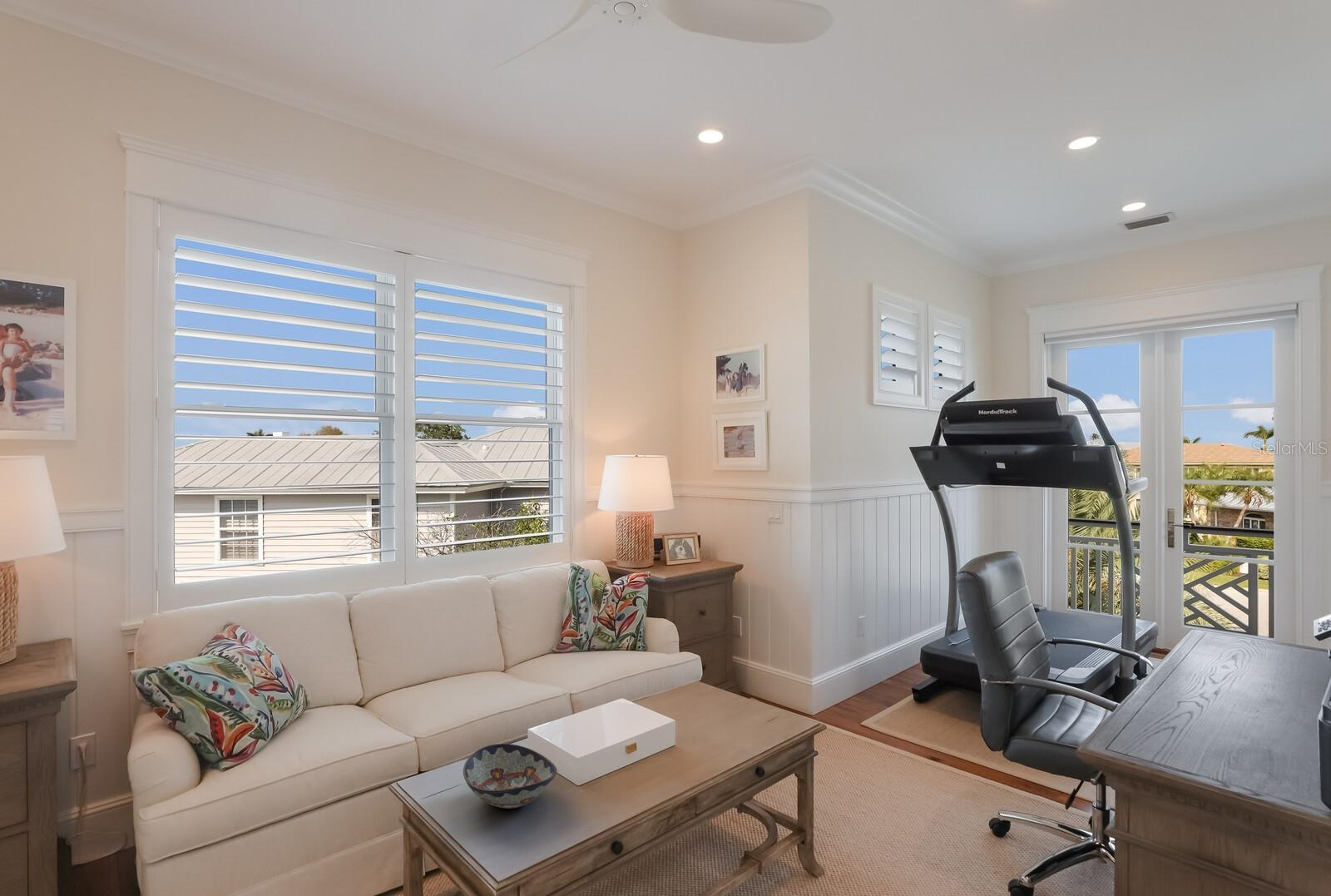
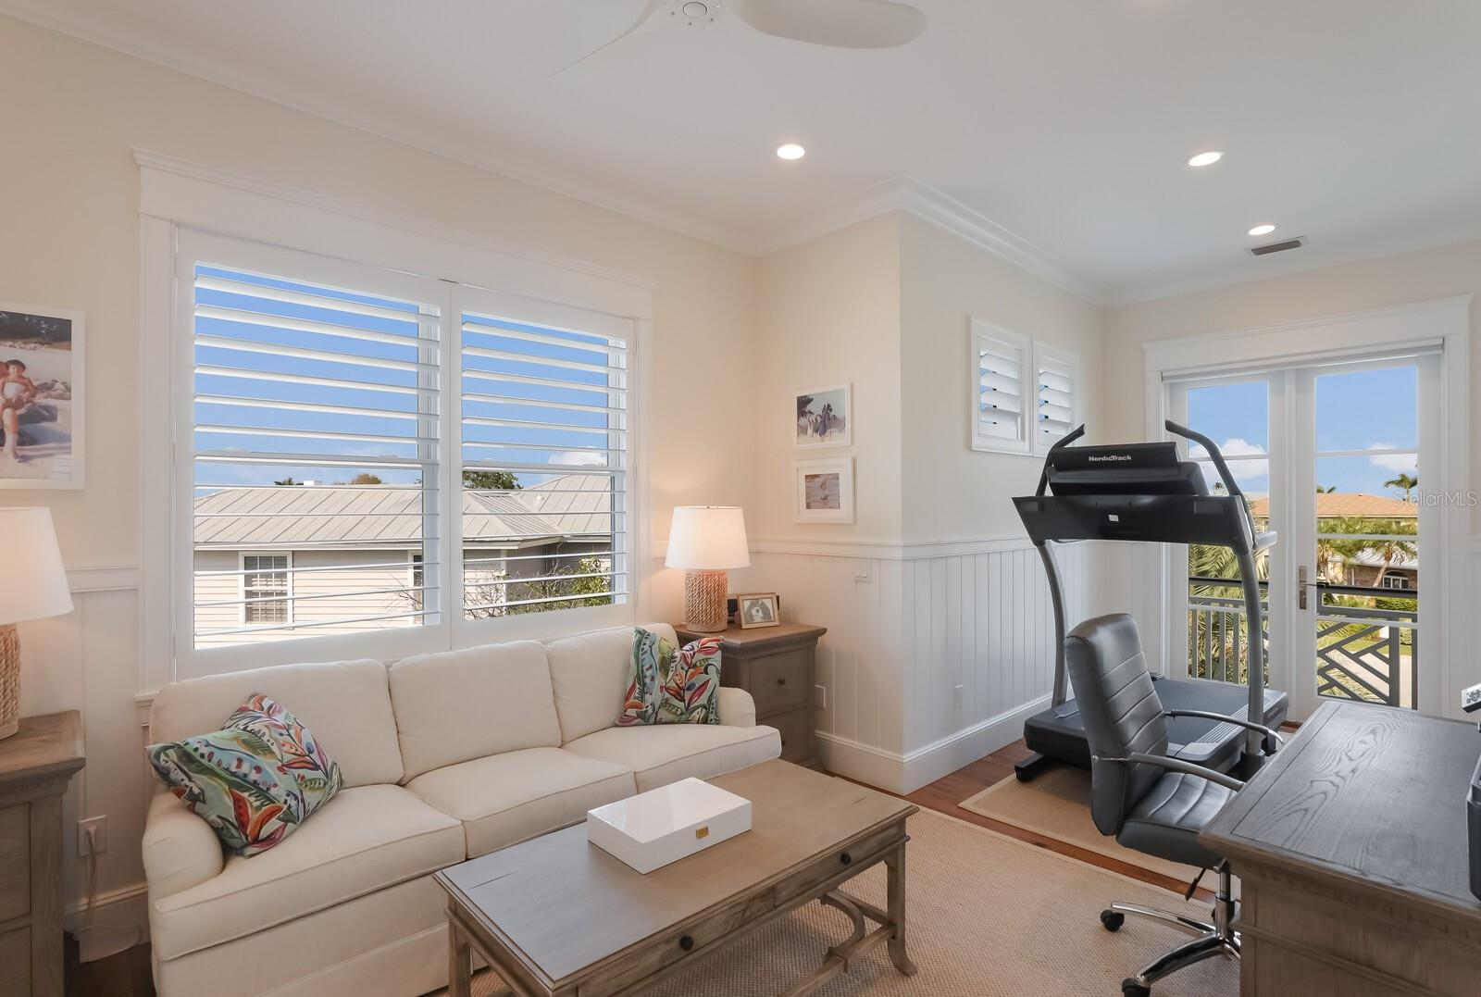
- decorative bowl (510, 781)
